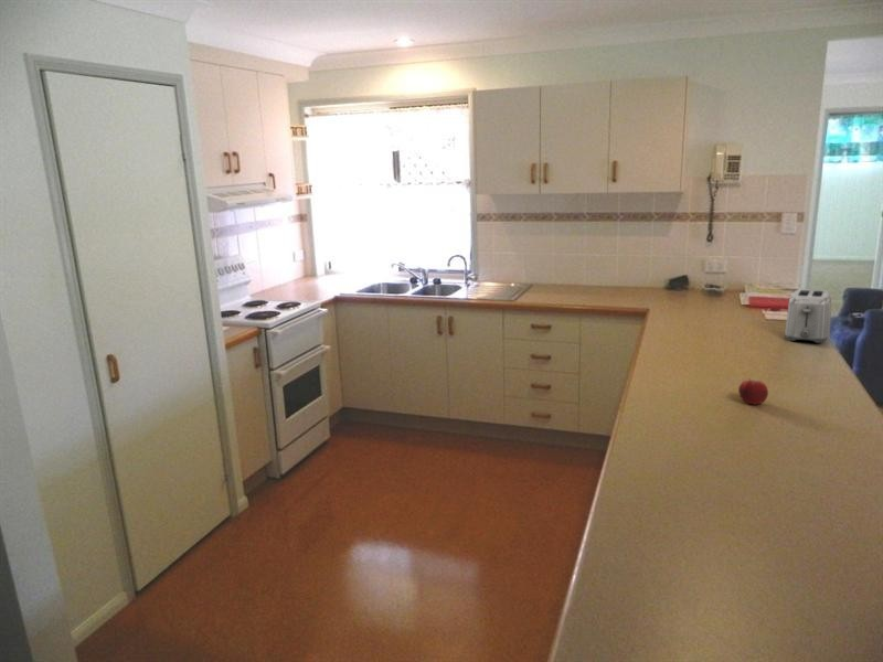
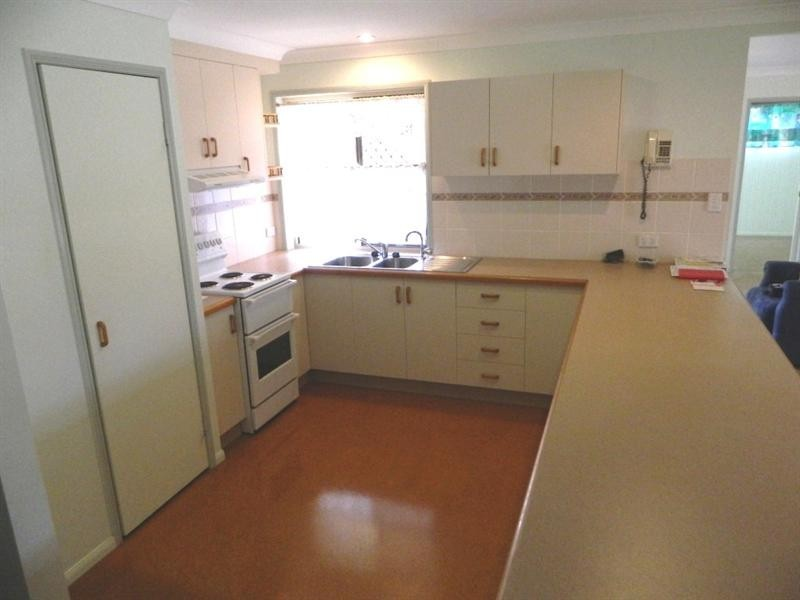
- toaster (809, 314)
- fruit (753, 391)
